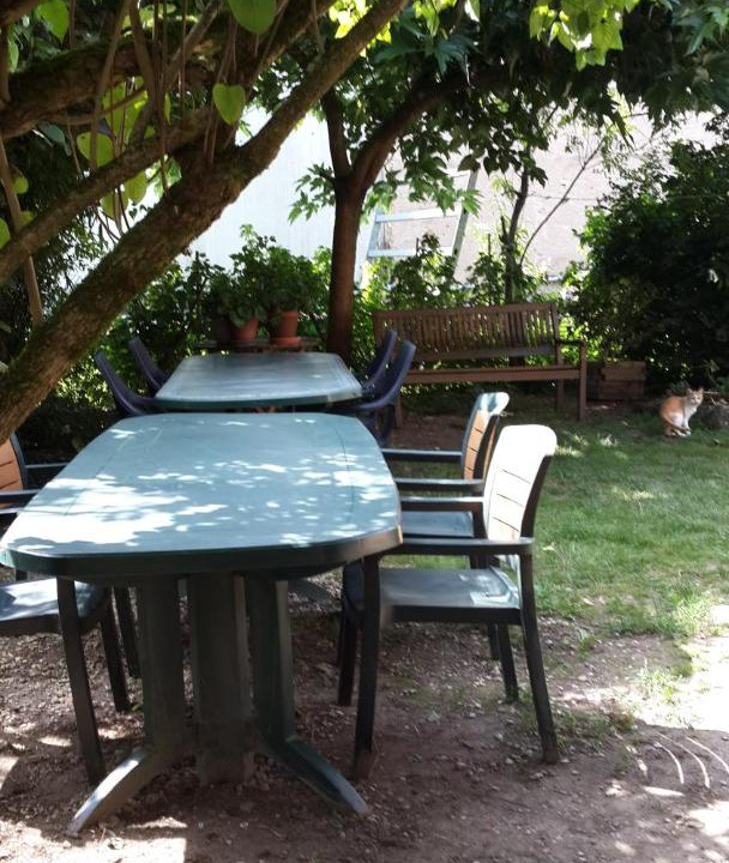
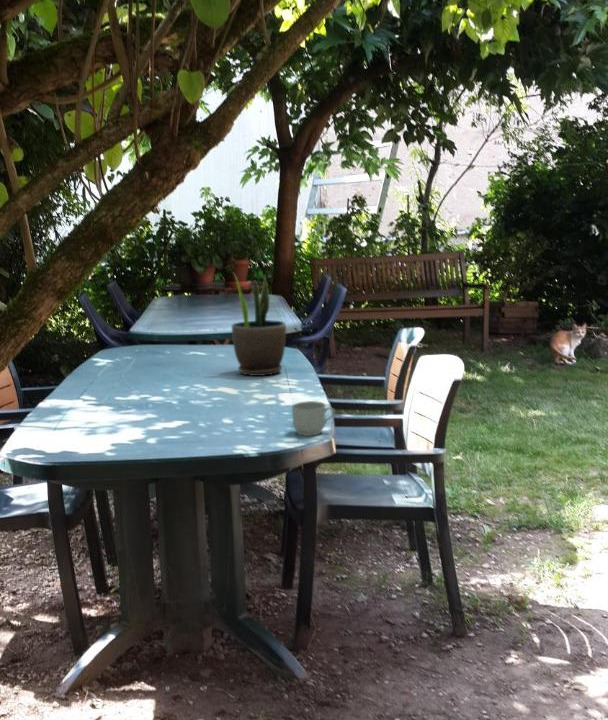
+ mug (313, 418)
+ potted plant (258, 321)
